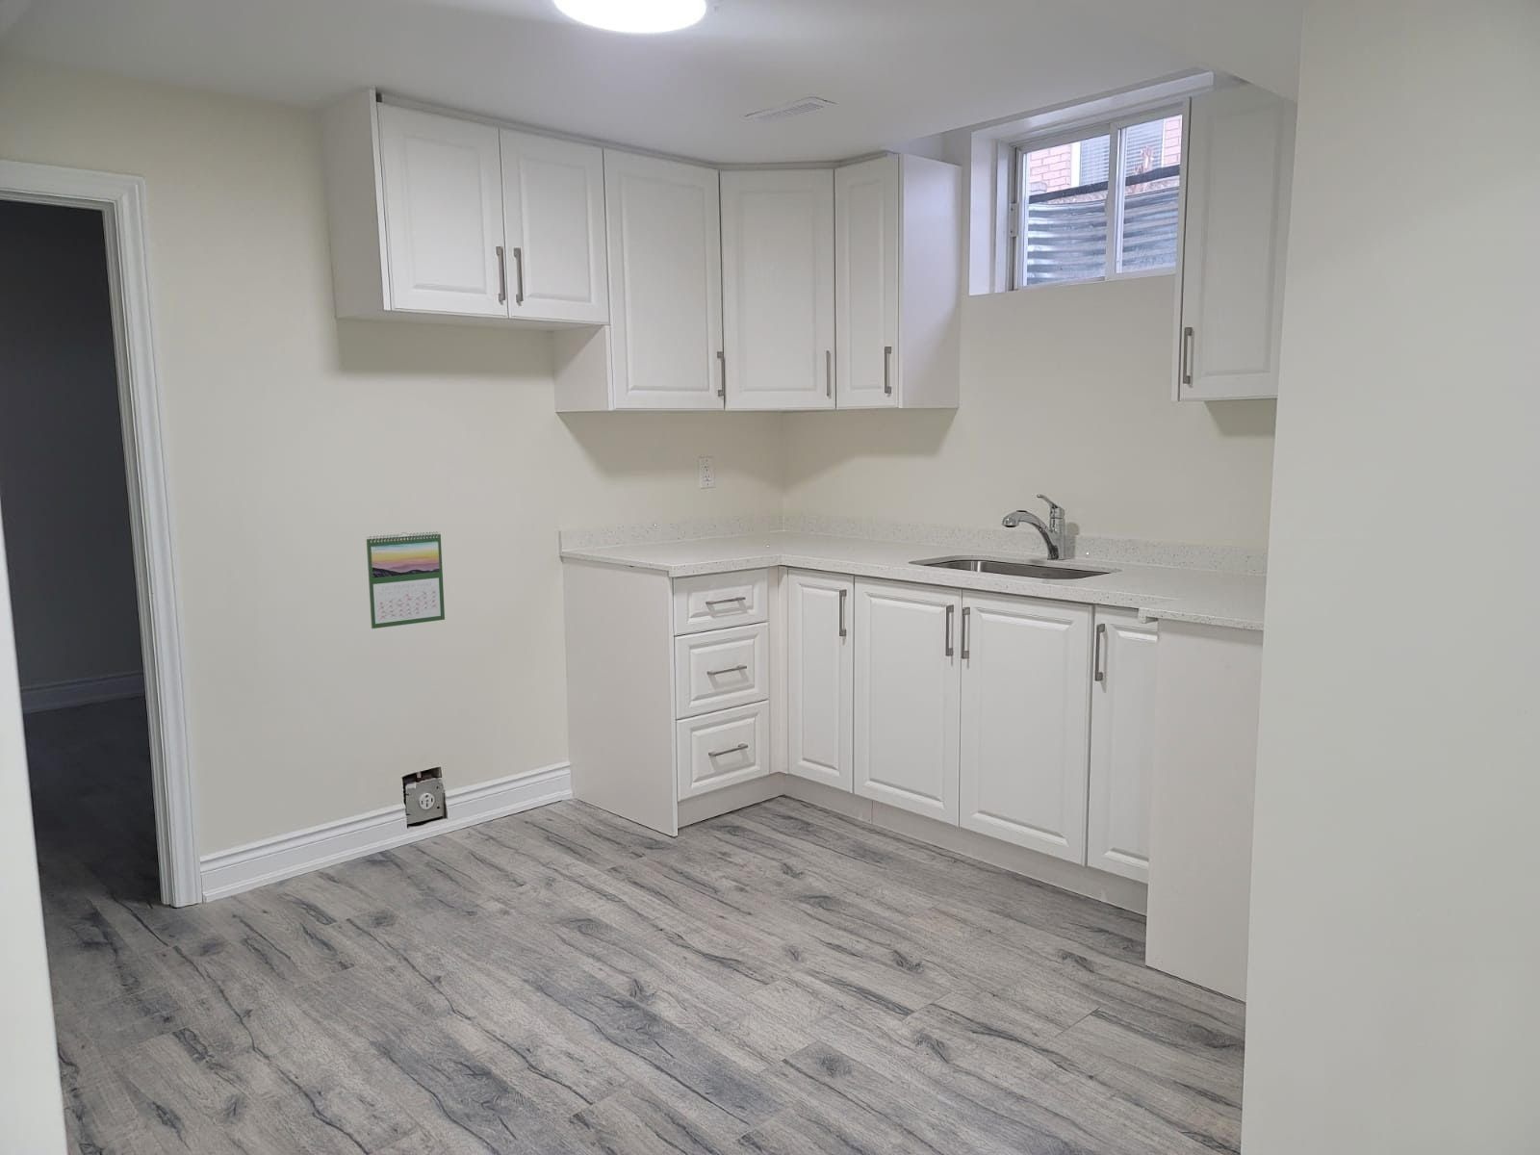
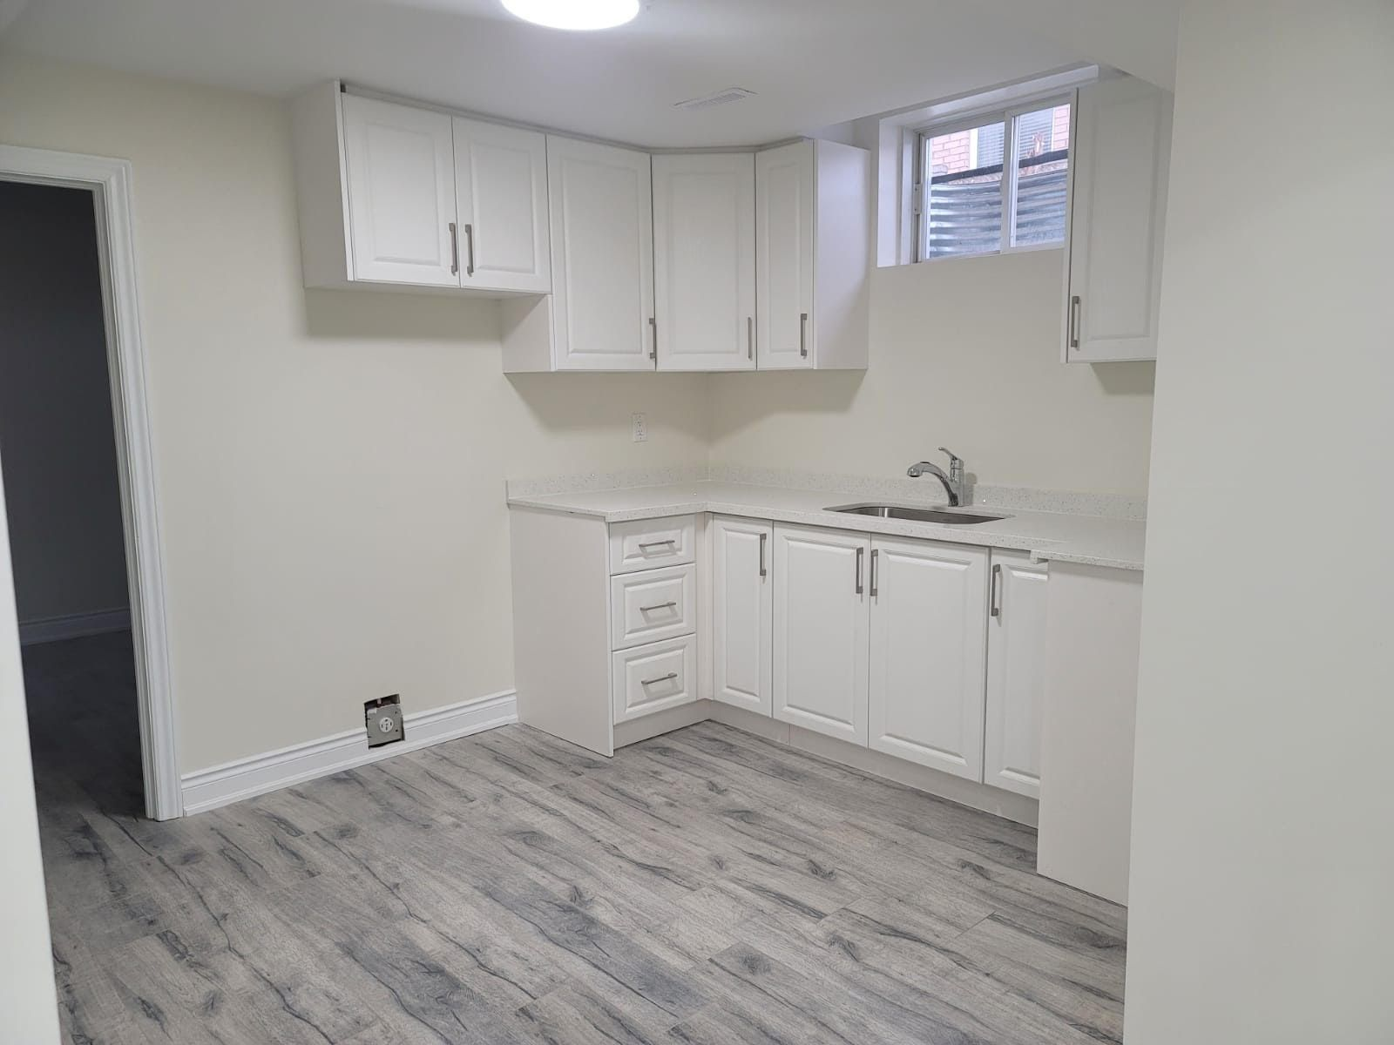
- calendar (406, 578)
